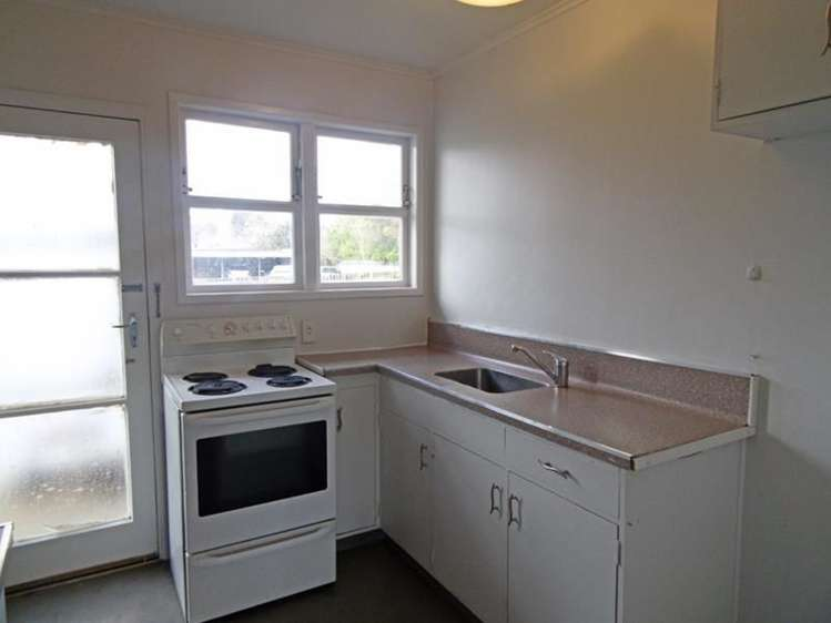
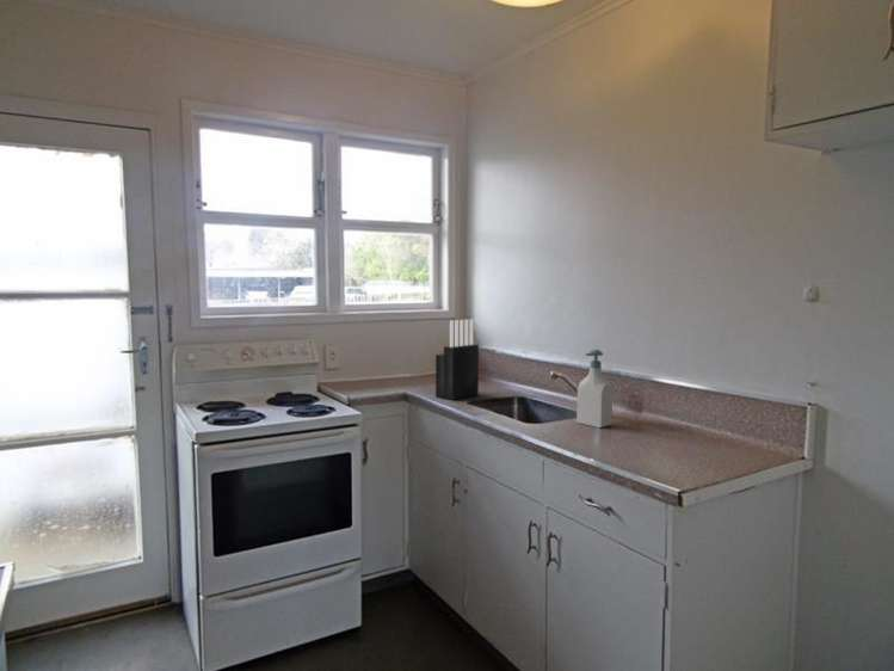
+ knife block (455, 357)
+ soap bottle (593, 387)
